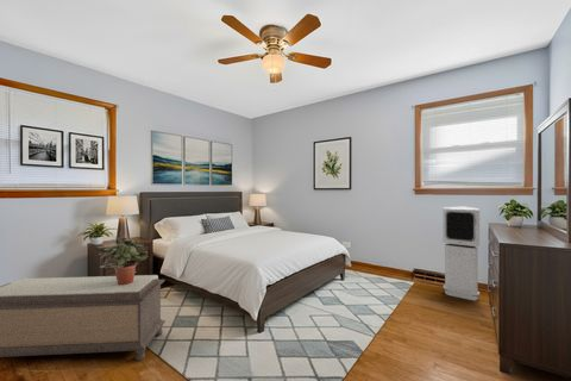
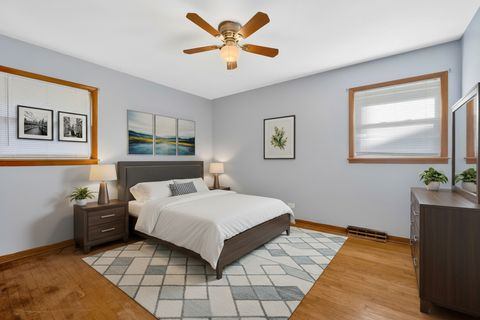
- bench (76, 317)
- air purifier (462, 250)
- potted plant (124, 260)
